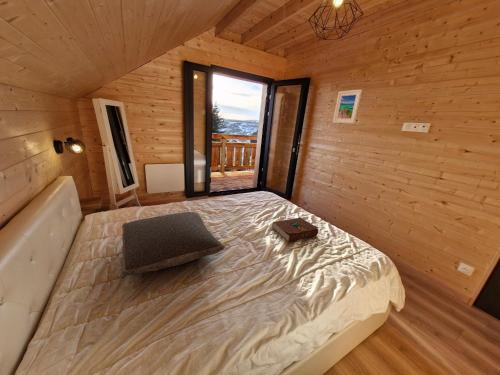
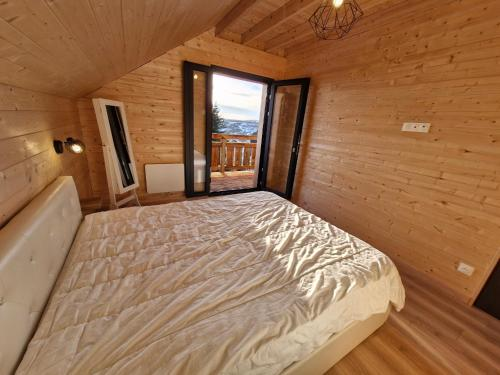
- pillow (170, 237)
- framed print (346, 107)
- book (295, 227)
